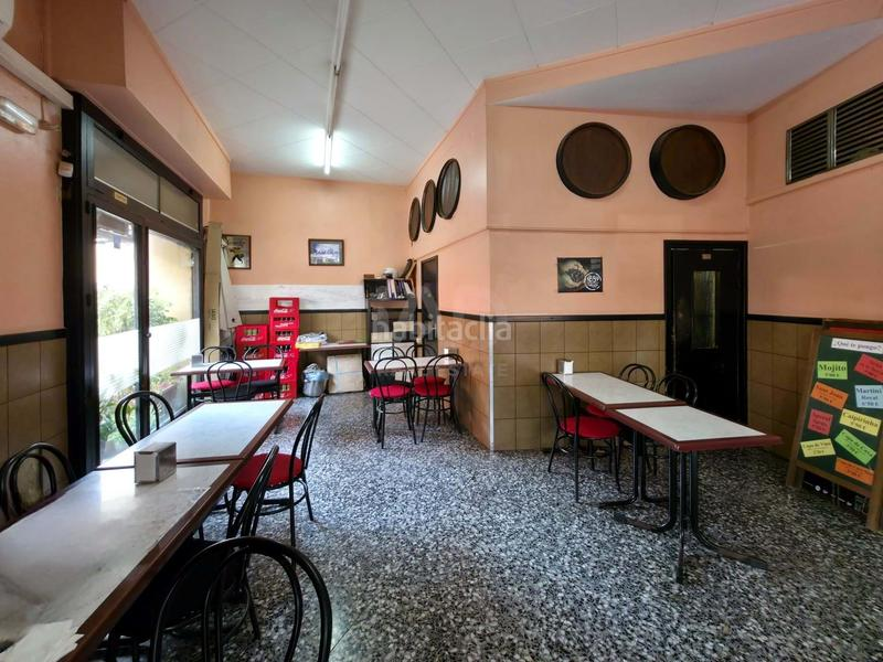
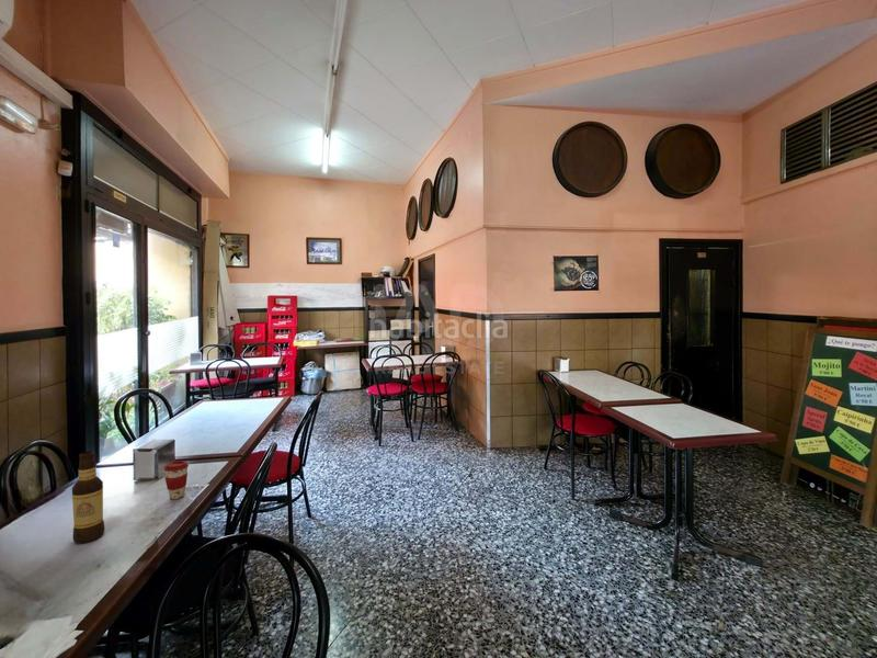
+ coffee cup (176, 479)
+ bottle (88, 495)
